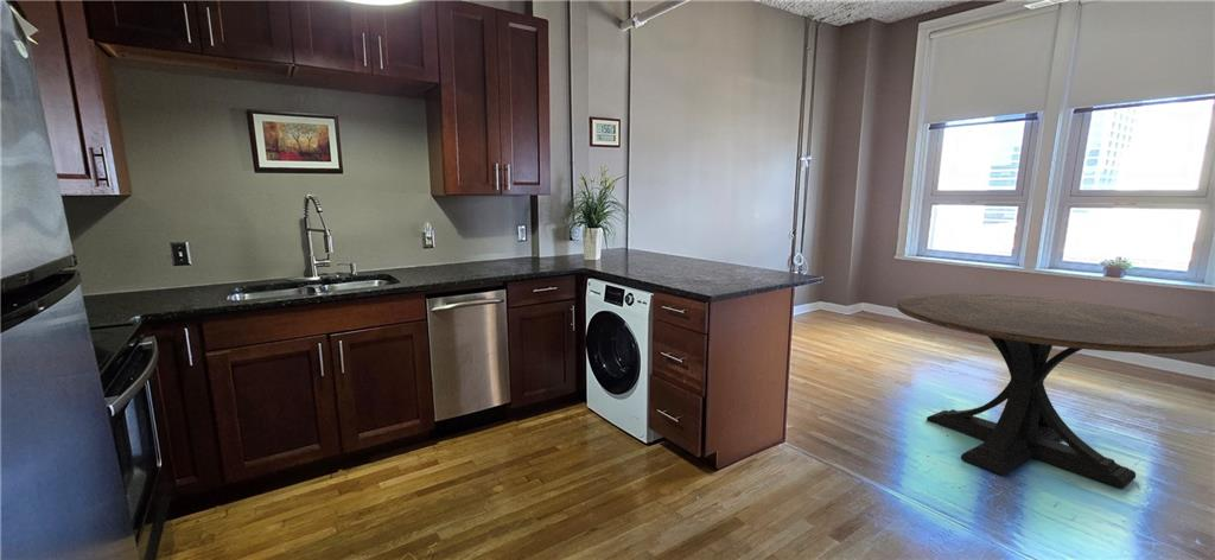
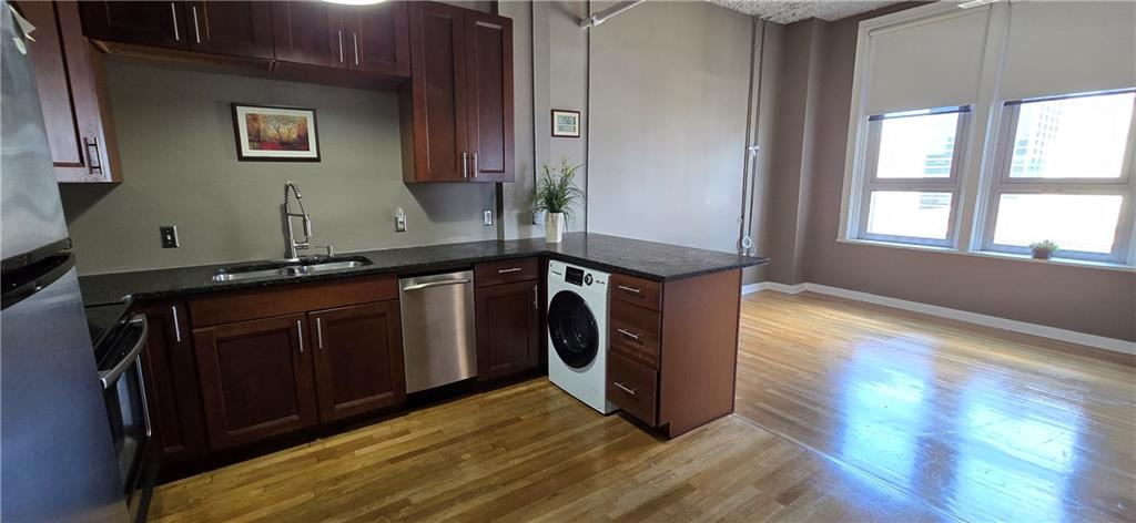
- round table (1026, 381)
